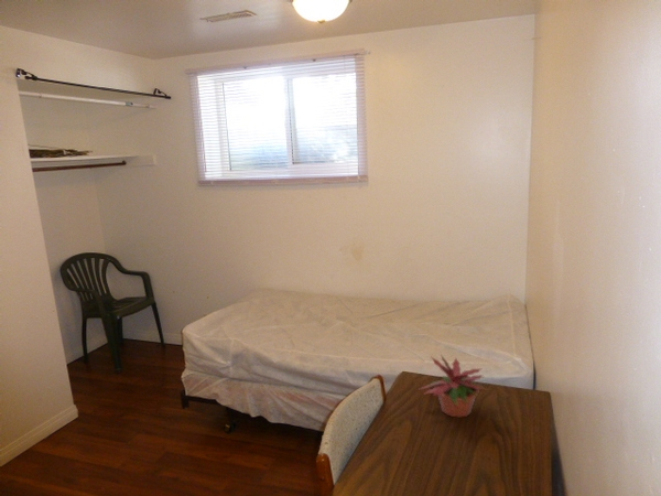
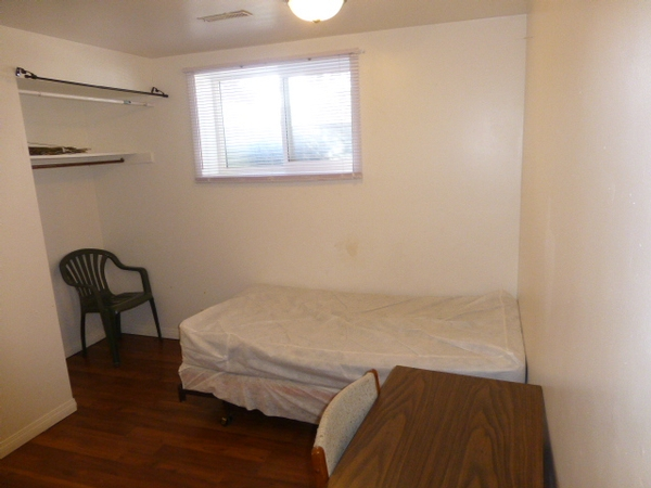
- potted plant (455, 380)
